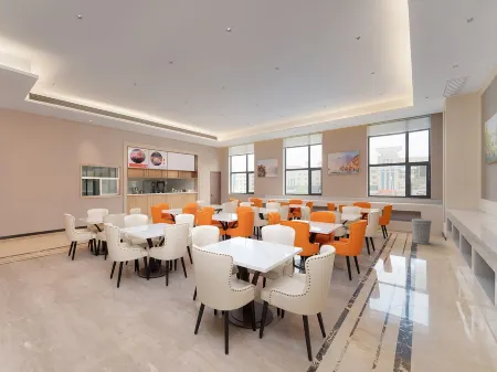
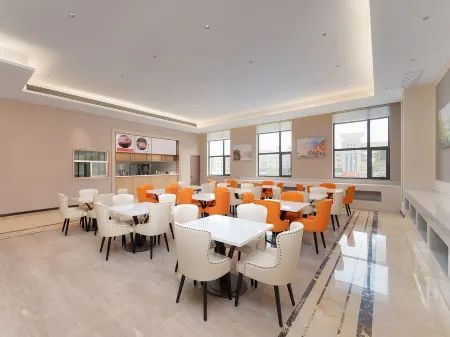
- trash can (421, 230)
